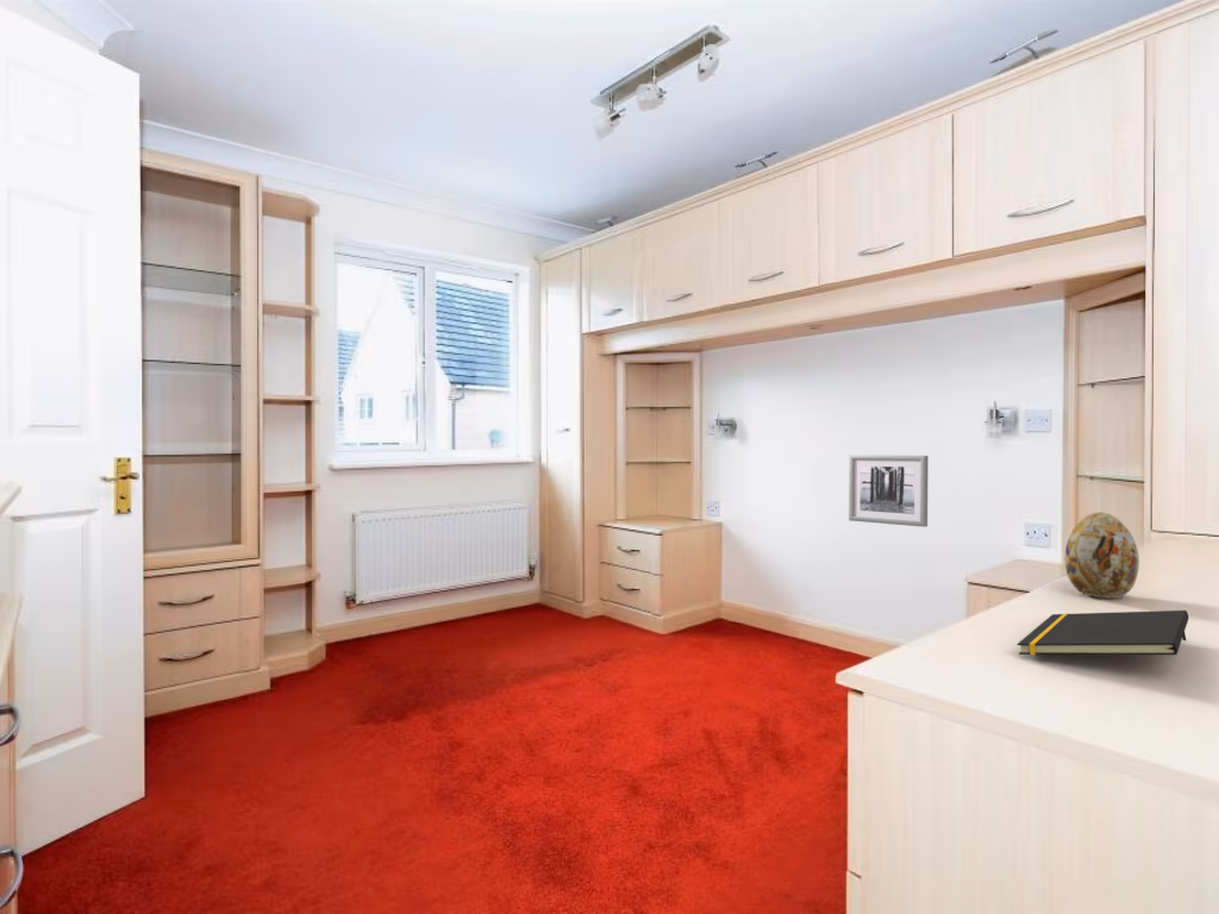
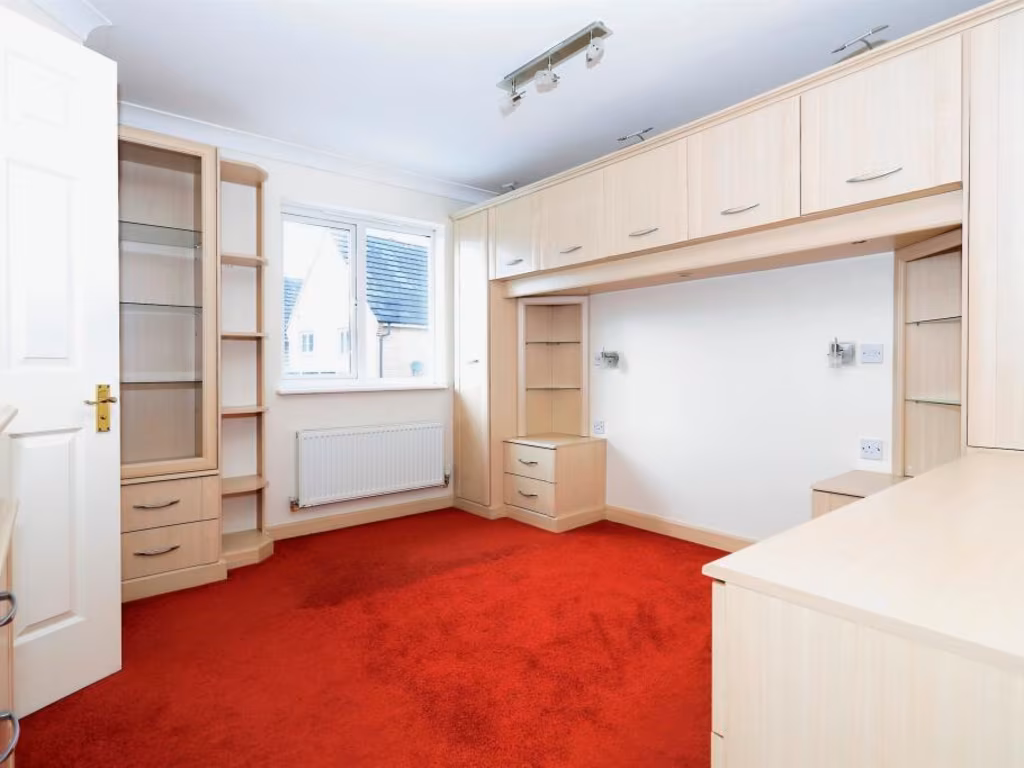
- decorative egg (1100, 553)
- notepad (1105, 631)
- wall art (886, 489)
